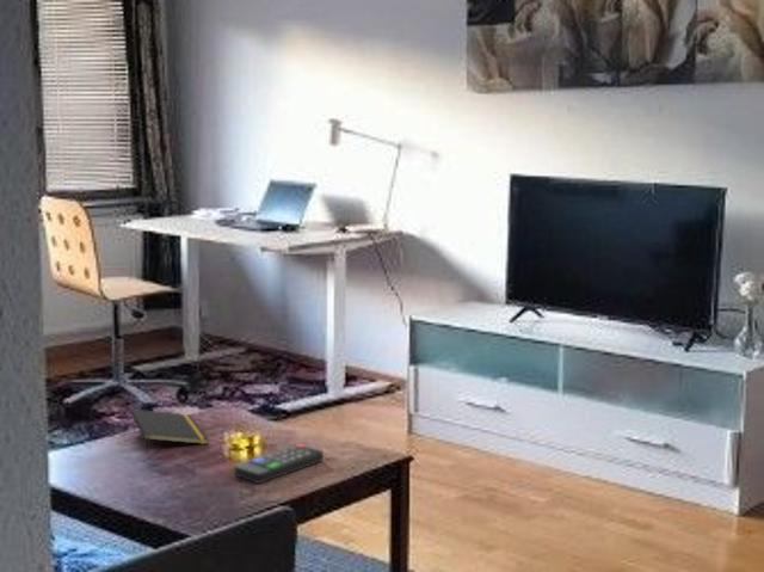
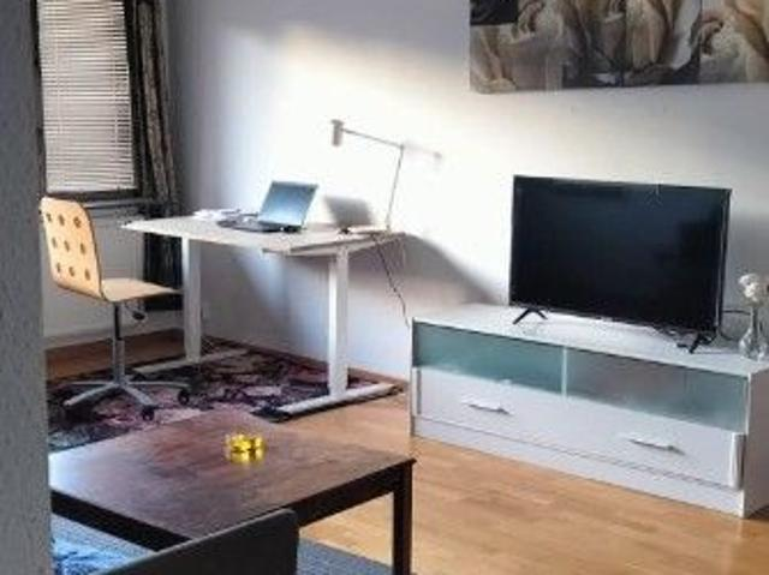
- notepad (168, 425)
- remote control (279, 462)
